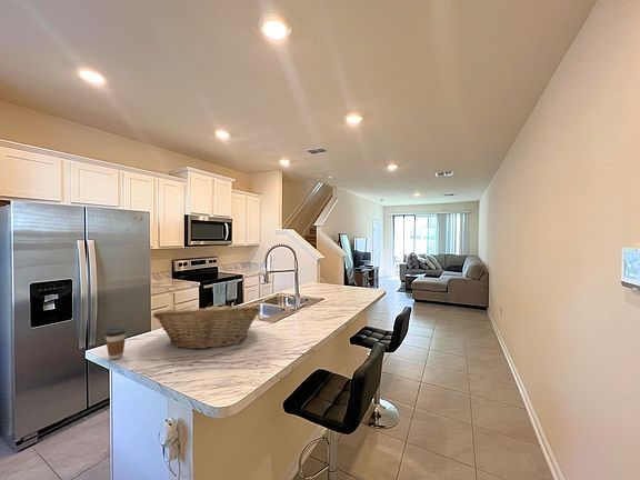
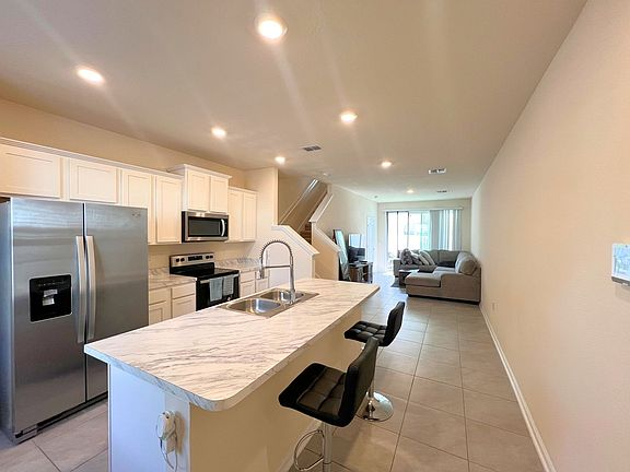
- fruit basket (209, 319)
- coffee cup (116, 343)
